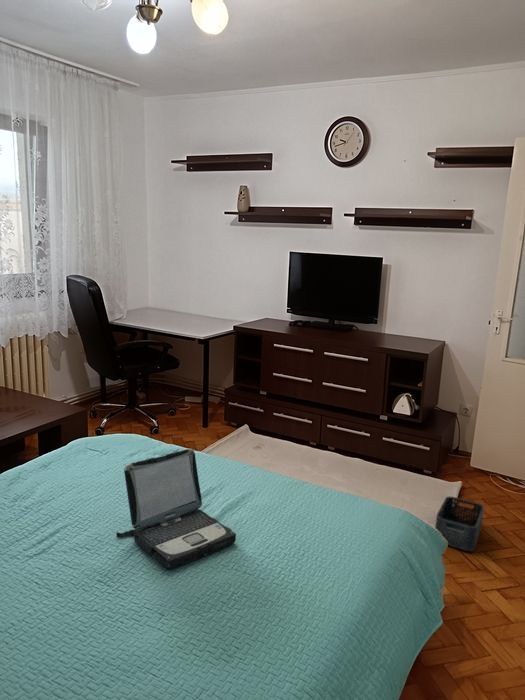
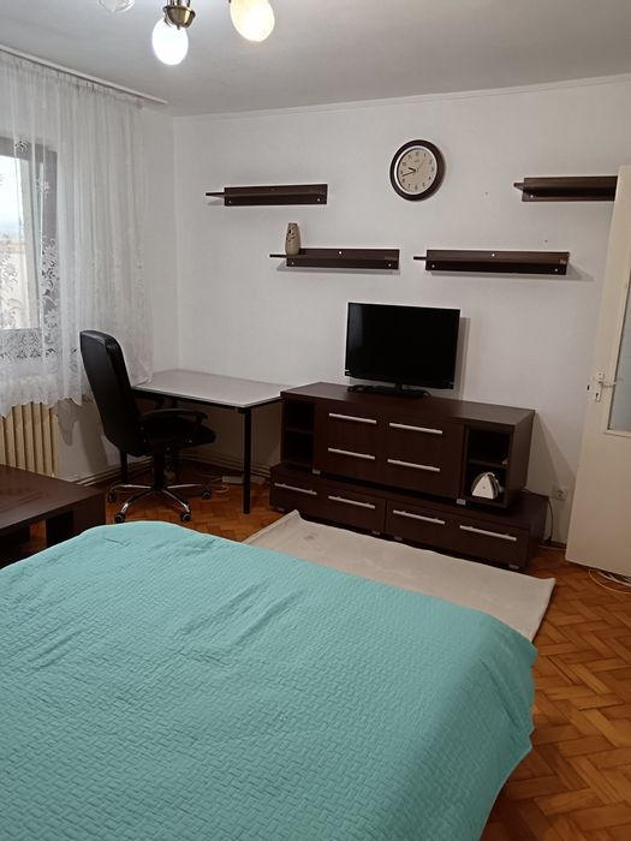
- laptop (178, 503)
- storage bin (459, 522)
